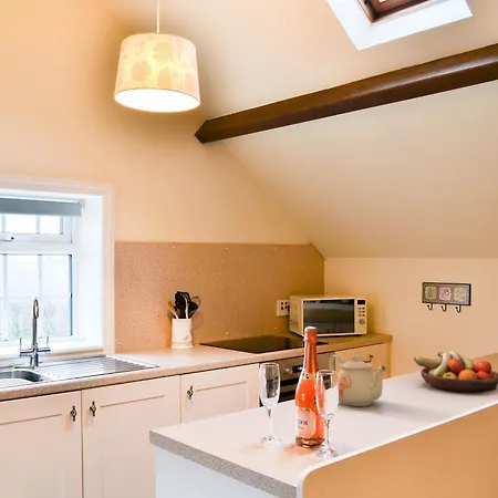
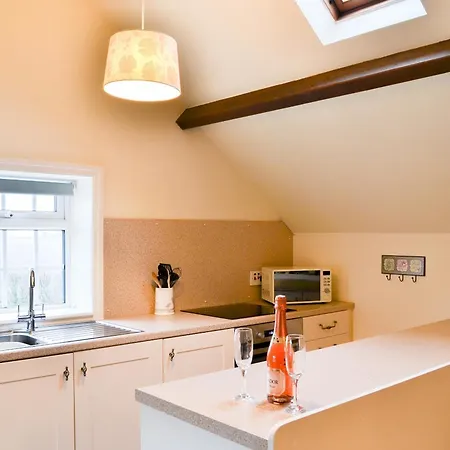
- fruit bowl (459, 369)
- teapot (356, 377)
